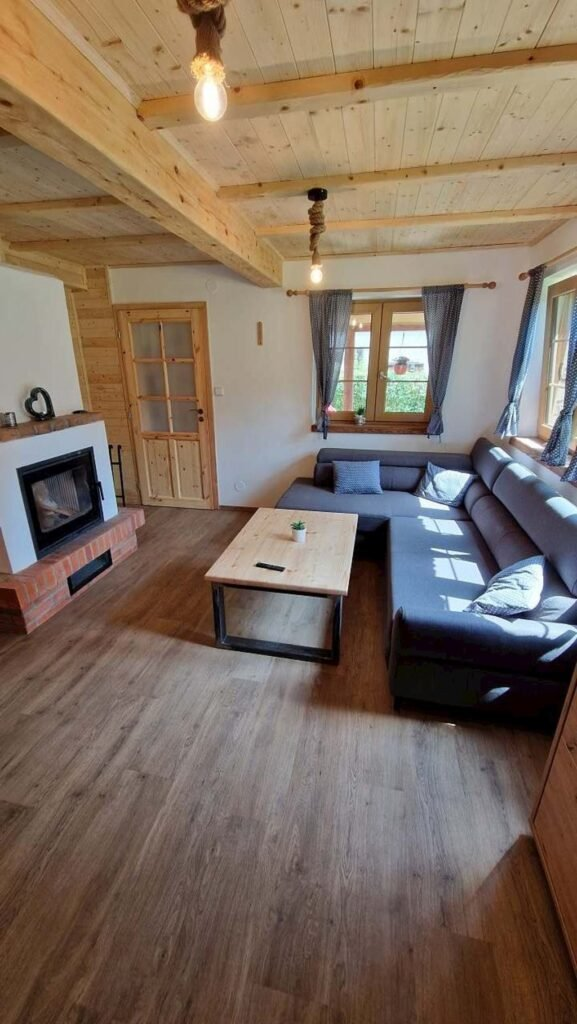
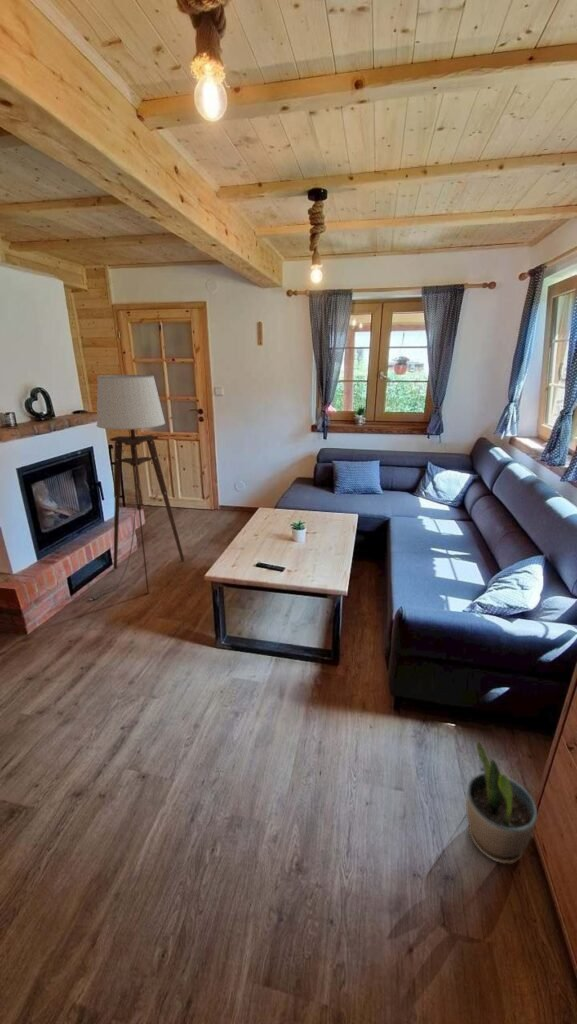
+ floor lamp (120, 486)
+ potted plant (502, 797)
